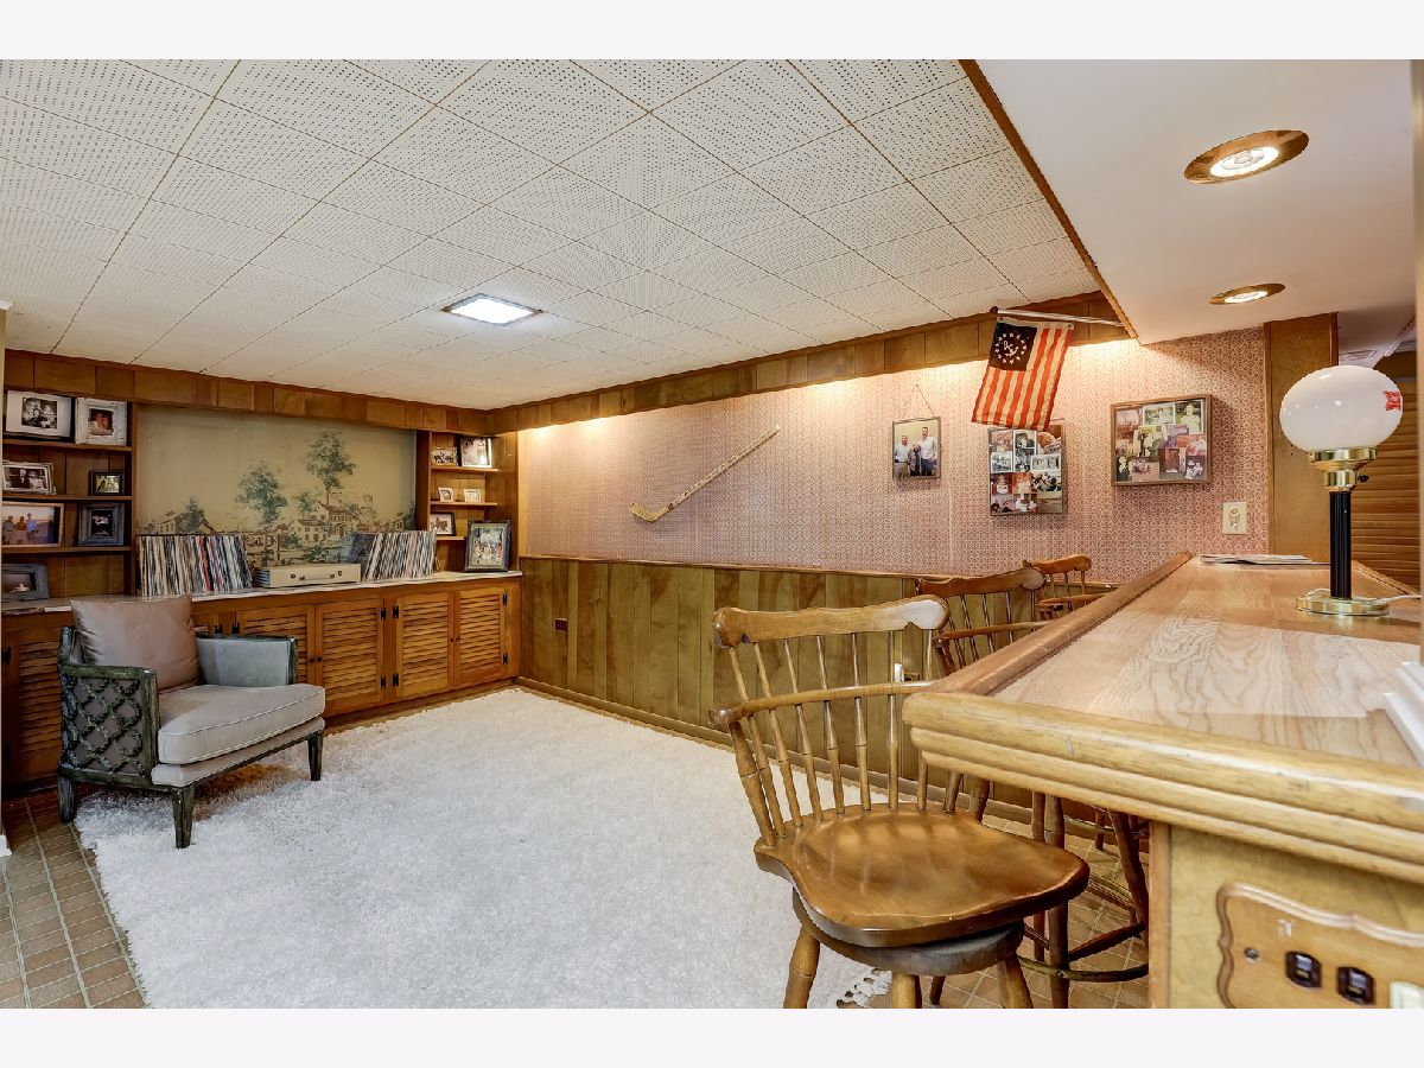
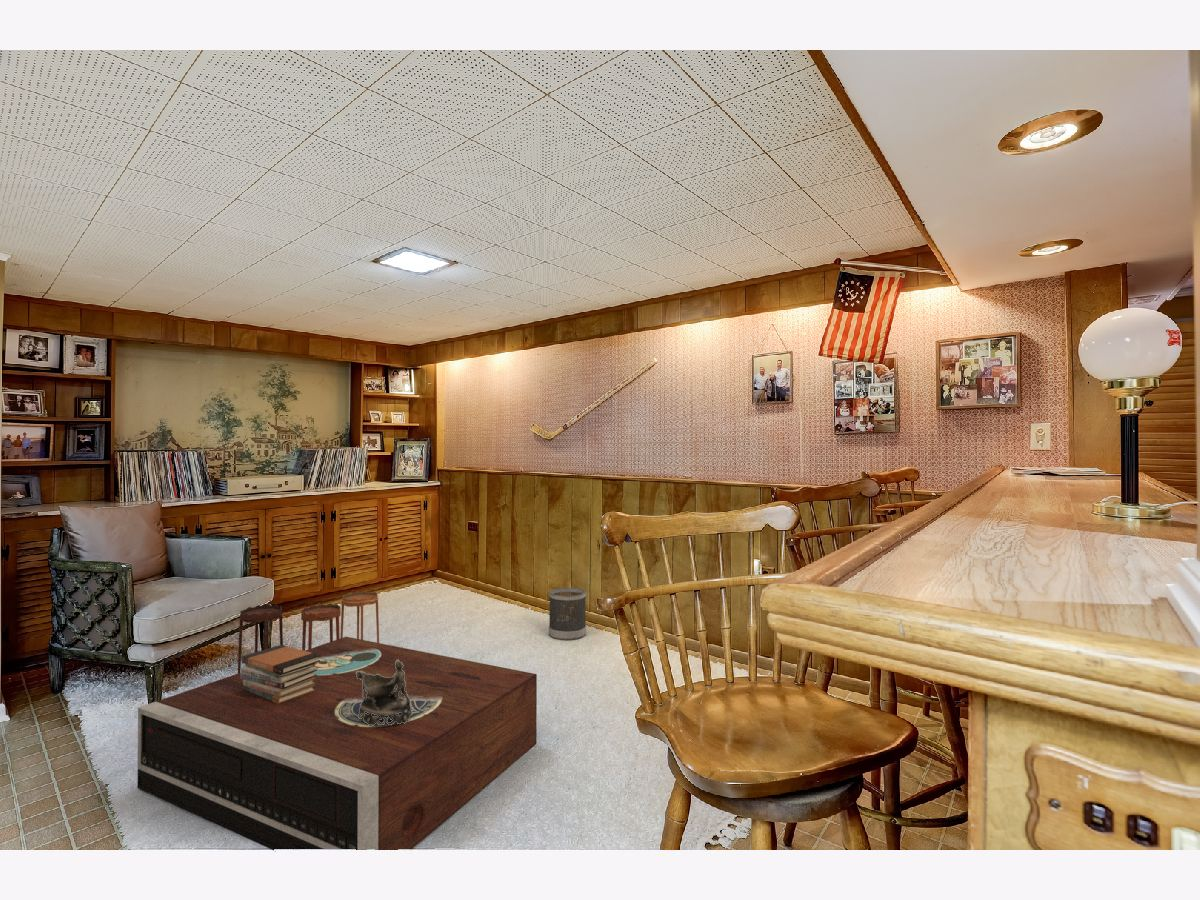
+ wastebasket (567, 612)
+ side table (311, 641)
+ decorative bowl (380, 685)
+ stereo (350, 727)
+ book stack (280, 672)
